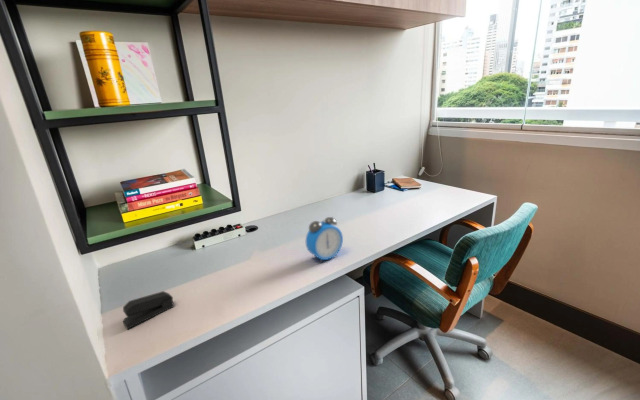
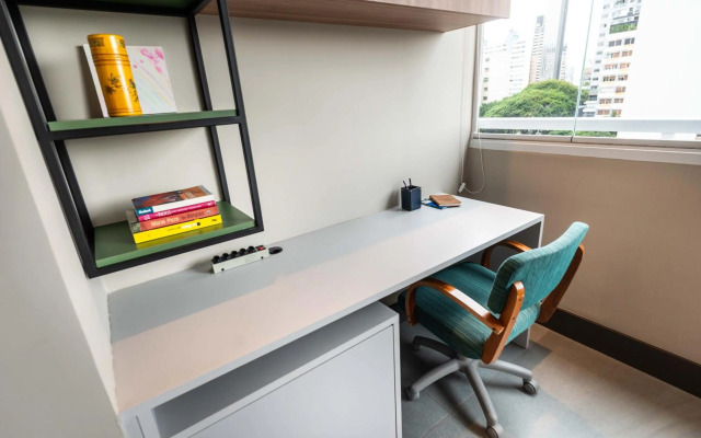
- stapler (147, 305)
- alarm clock (324, 238)
